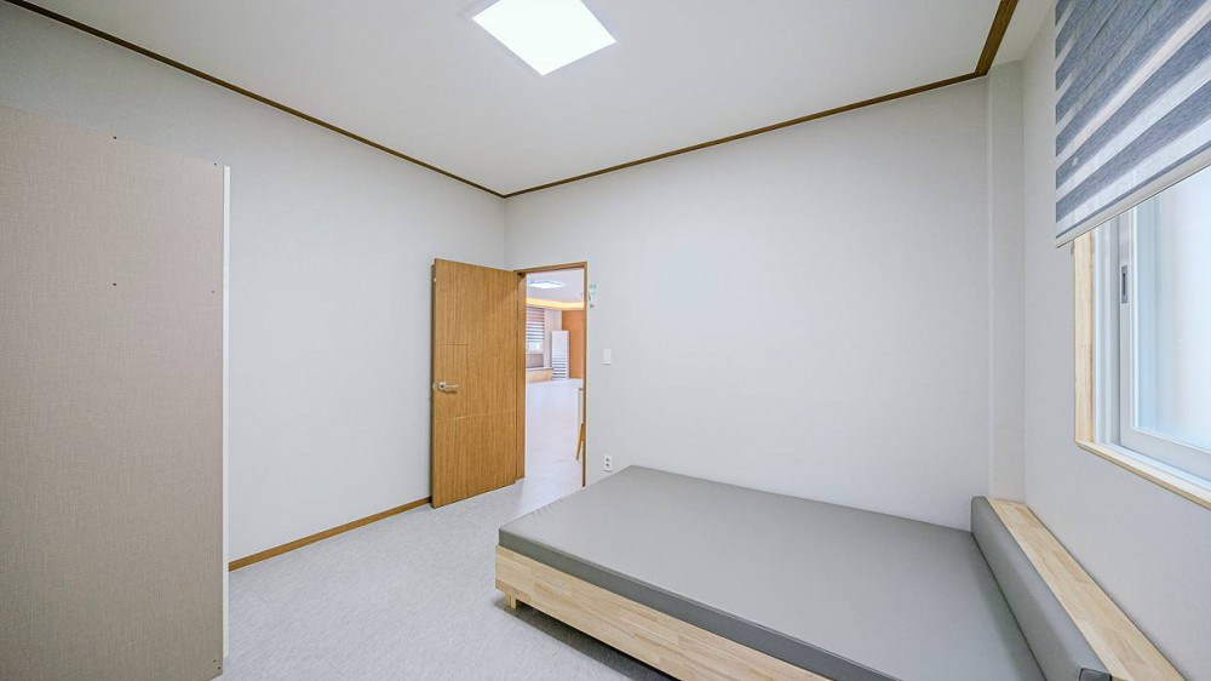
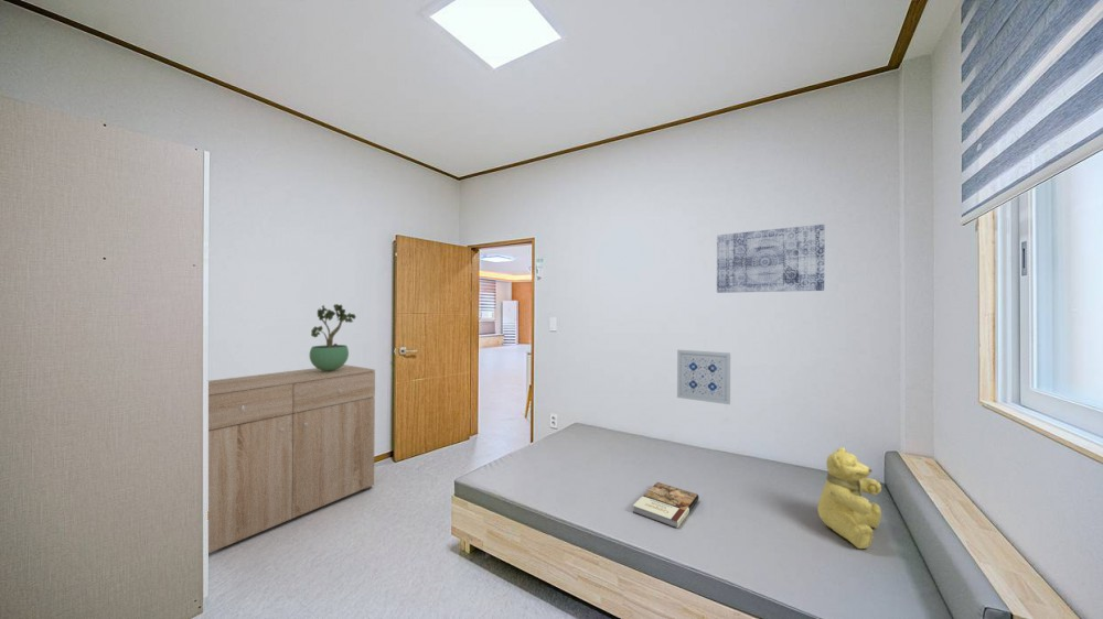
+ wall art (767, 260)
+ potted plant (331, 336)
+ book (666, 502)
+ dresser (278, 444)
+ wall art (703, 376)
+ teddy bear (848, 490)
